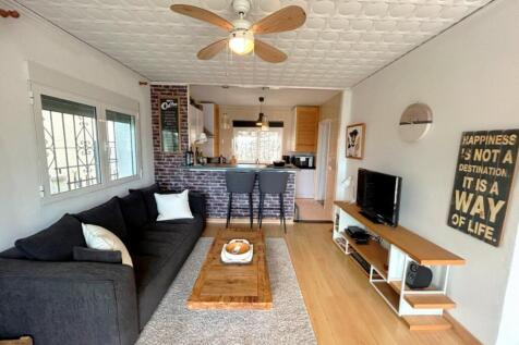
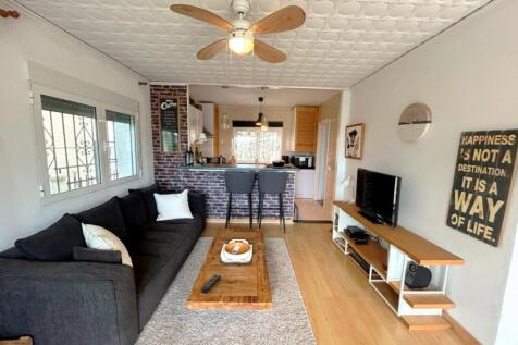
+ remote control (211, 282)
